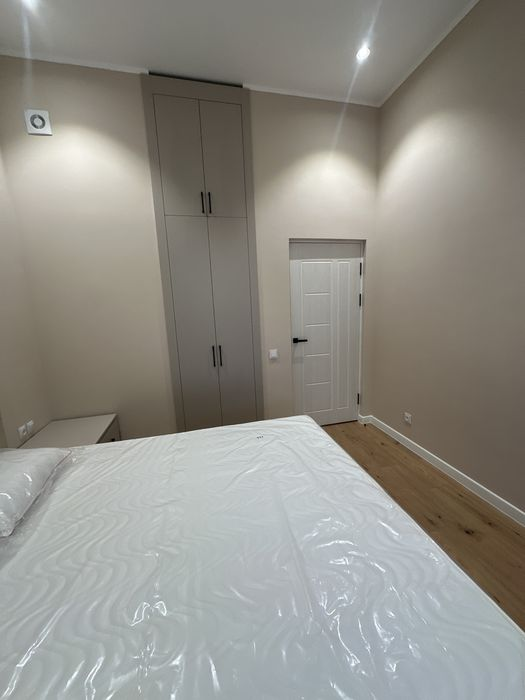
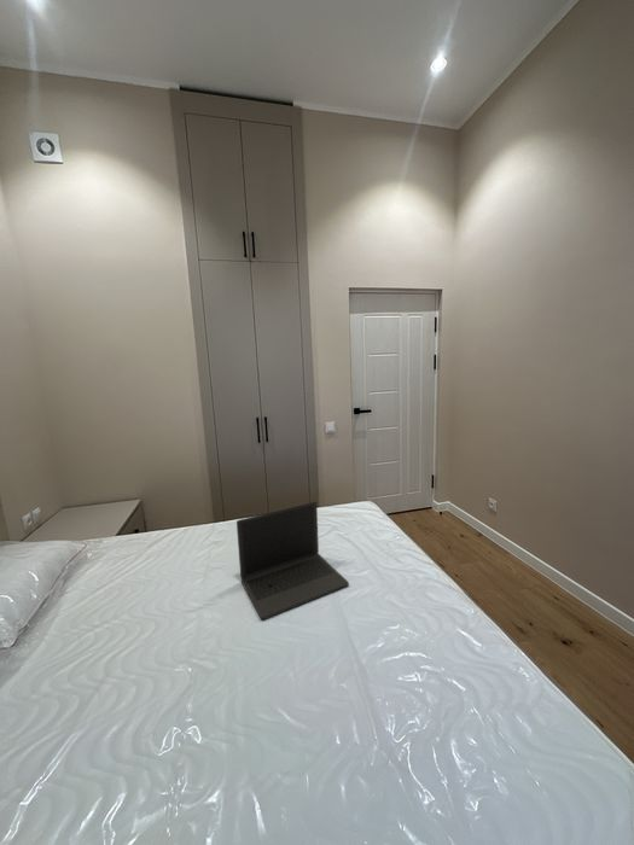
+ laptop (292, 553)
